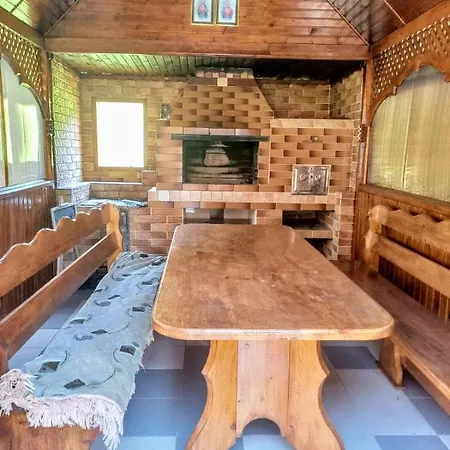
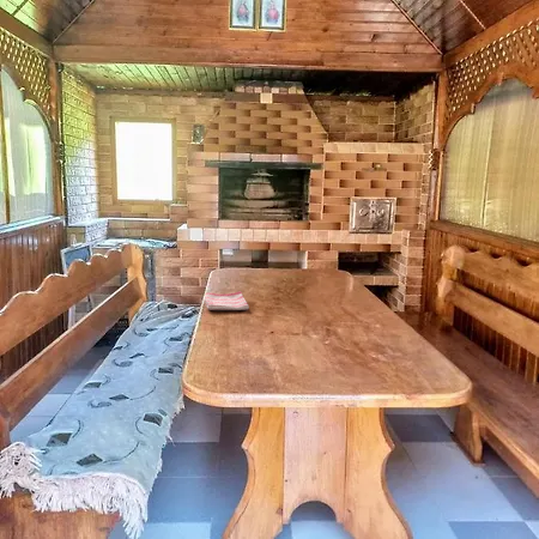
+ dish towel (225, 301)
